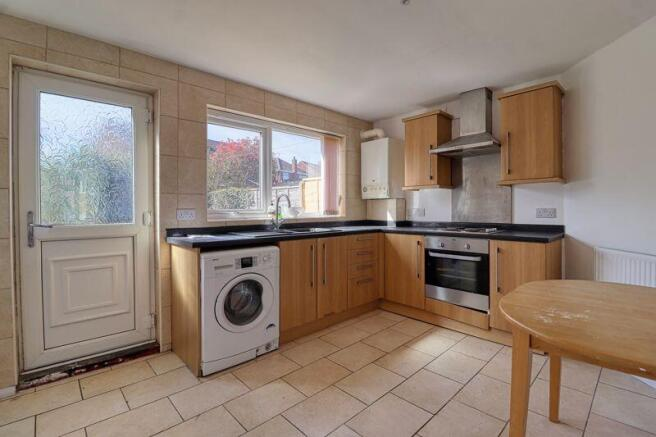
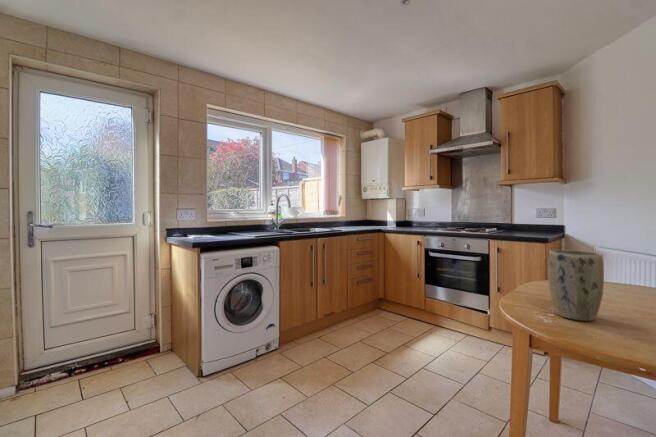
+ plant pot (574, 283)
